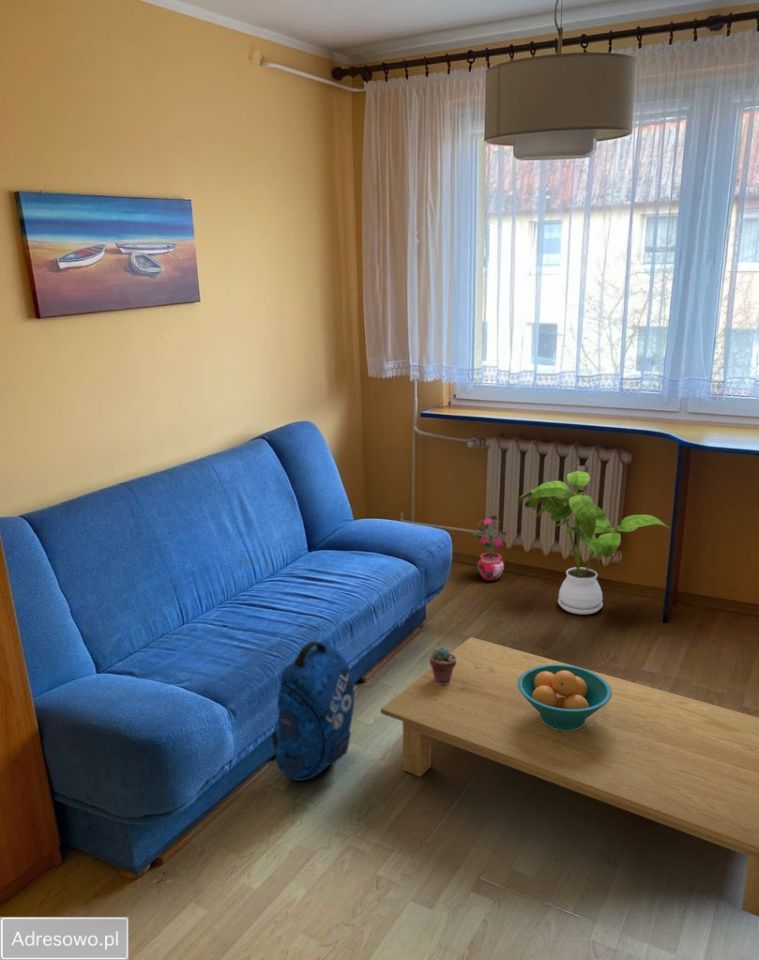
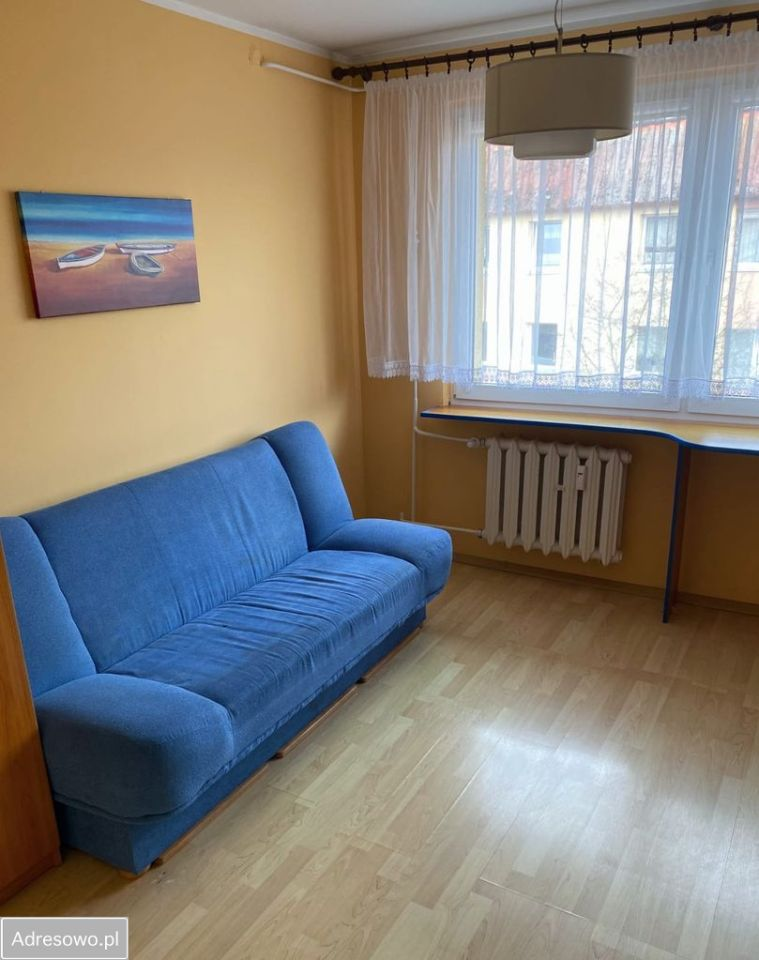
- backpack (314, 707)
- house plant (585, 543)
- coffee table (594, 755)
- potted succulent (442, 663)
- potted plant (489, 546)
- fruit bowl (563, 694)
